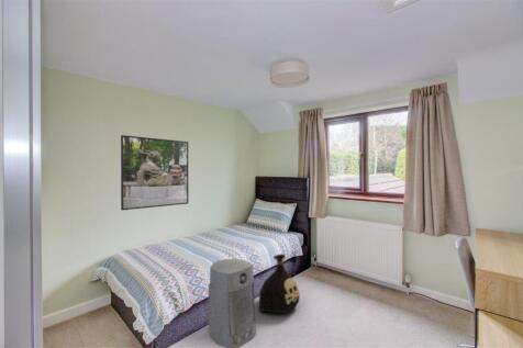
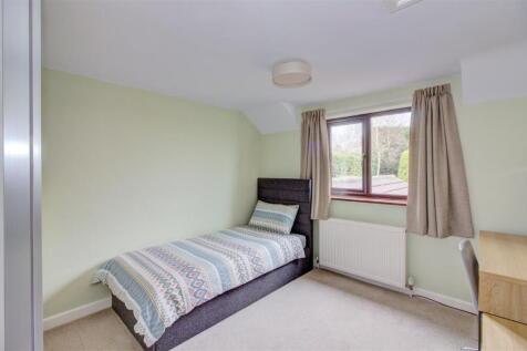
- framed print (157, 172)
- air purifier (231, 299)
- bag (279, 281)
